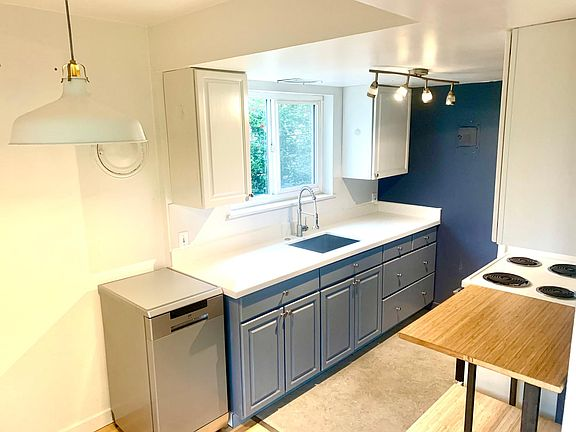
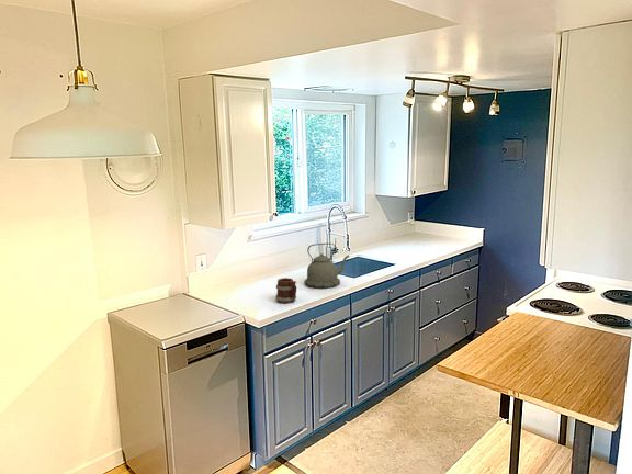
+ mug (287, 290)
+ kettle (324, 263)
